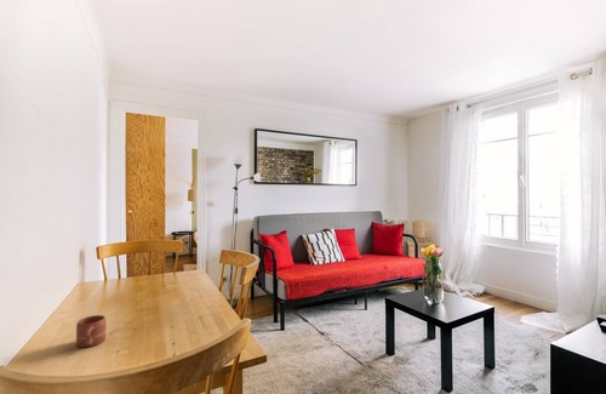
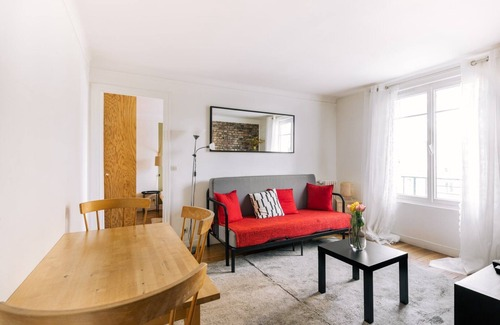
- mug (88, 333)
